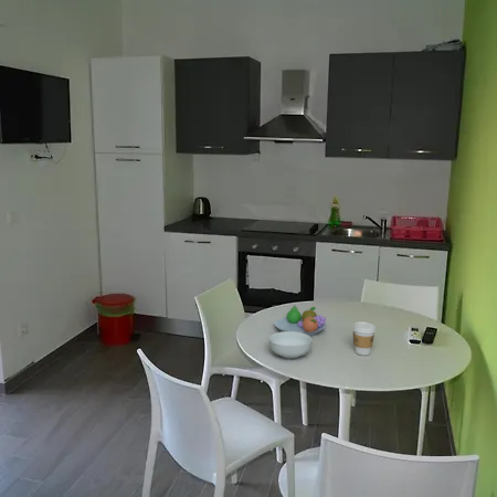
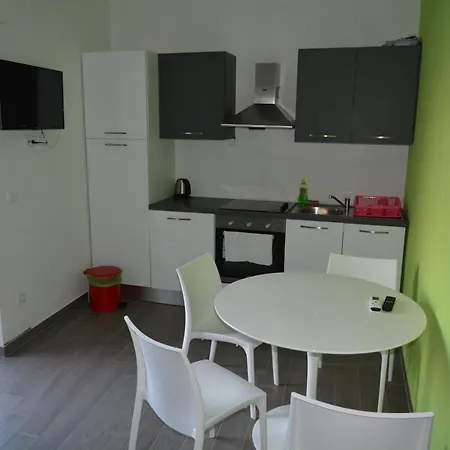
- fruit bowl (299, 318)
- coffee cup (363, 338)
- cereal bowl (289, 346)
